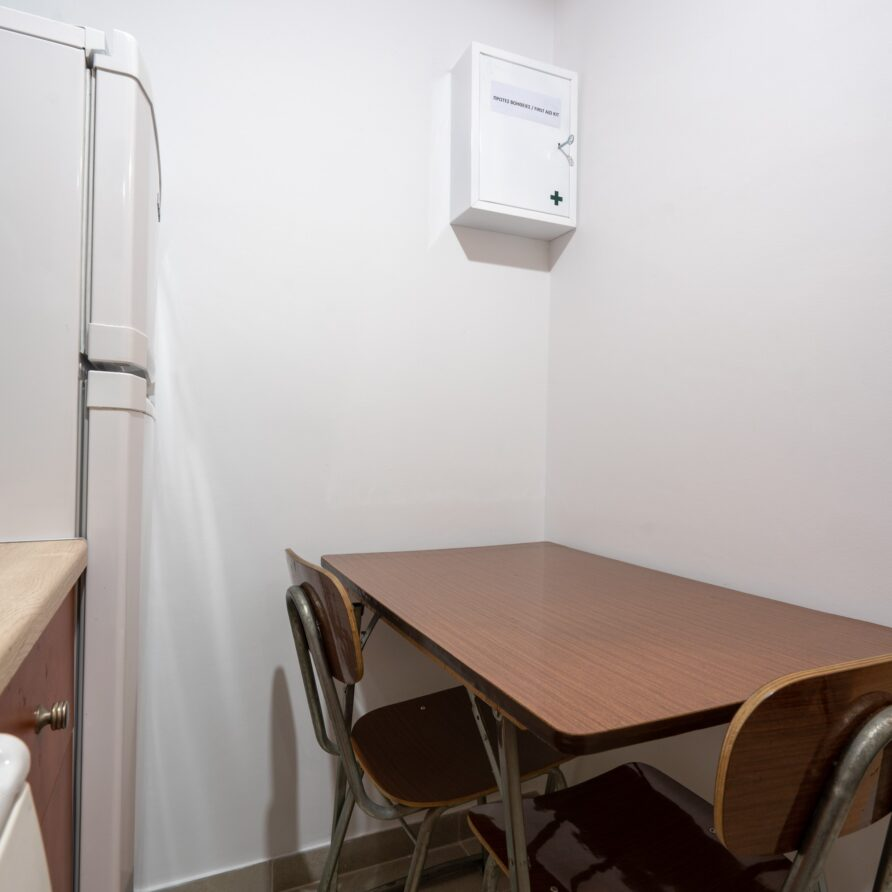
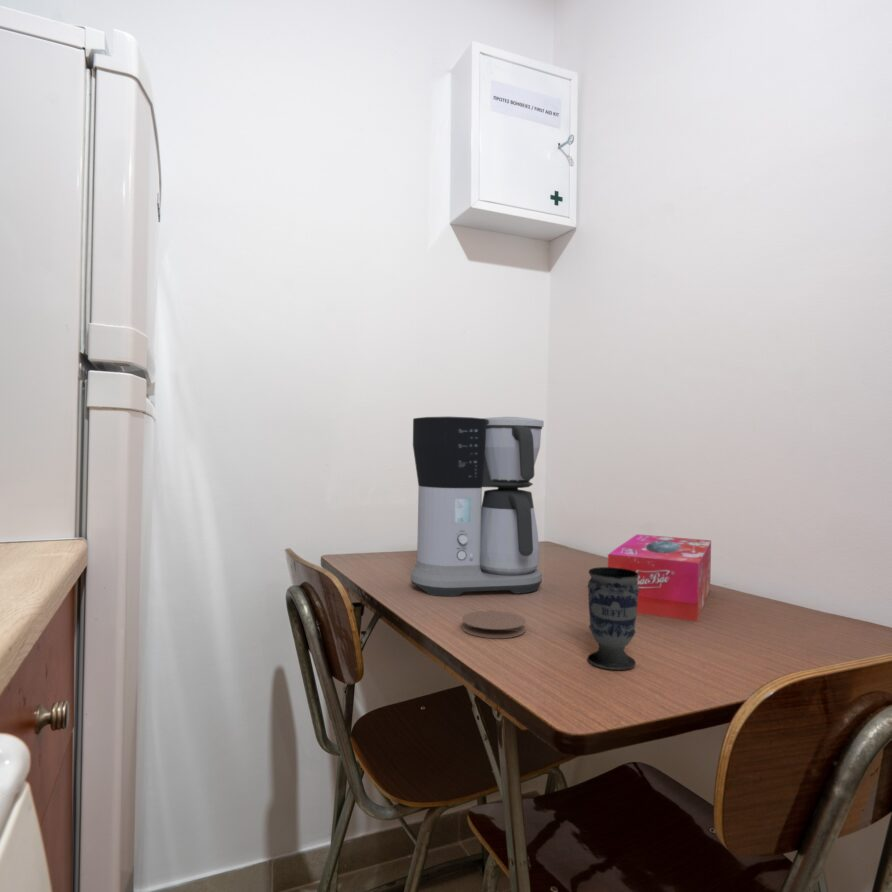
+ coffee maker (481, 502)
+ coaster (493, 623)
+ tissue box (663, 572)
+ cup (612, 617)
